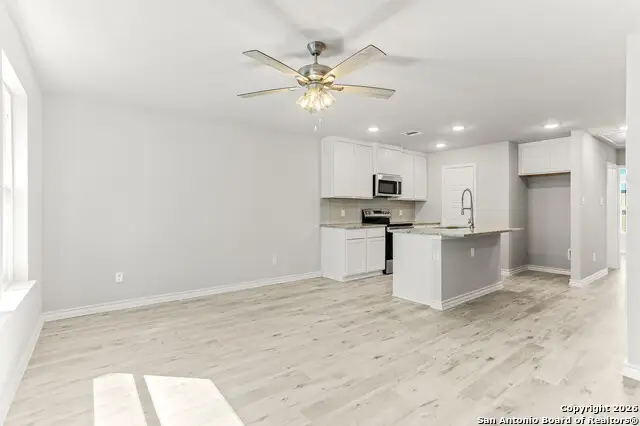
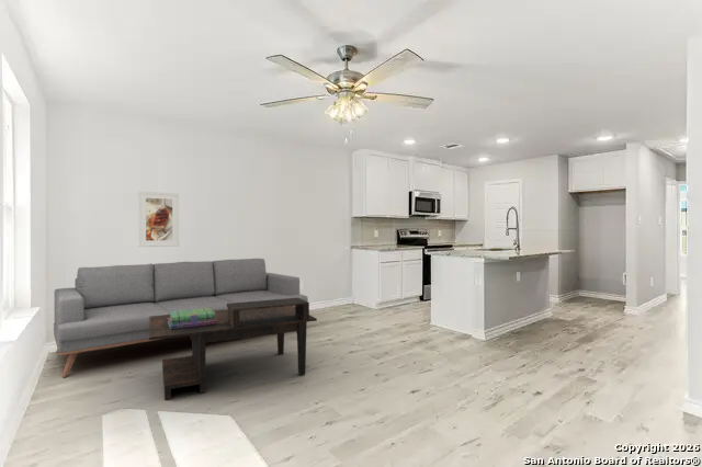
+ sofa (192, 301)
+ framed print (159, 219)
+ stack of books (192, 317)
+ coffee table (231, 337)
